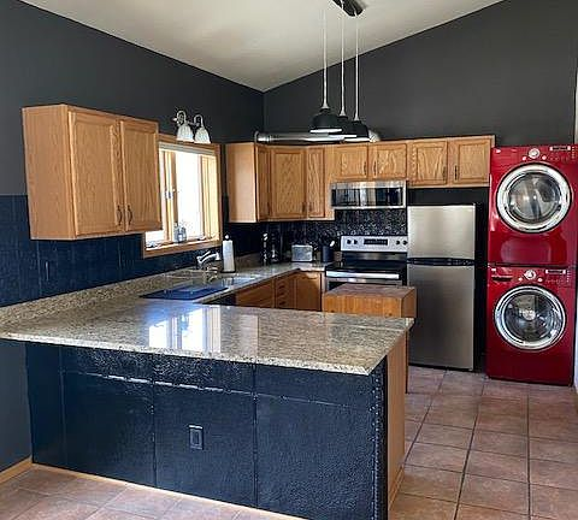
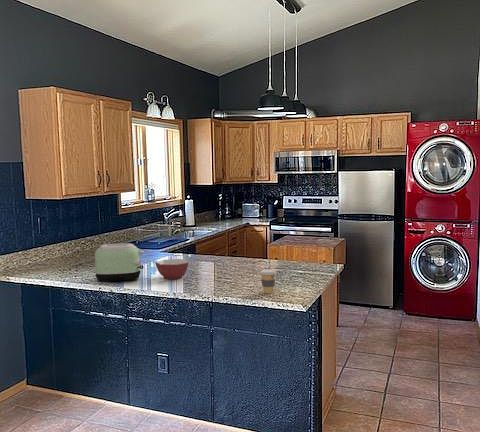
+ coffee cup (268, 281)
+ bowl (172, 269)
+ toaster (119, 262)
